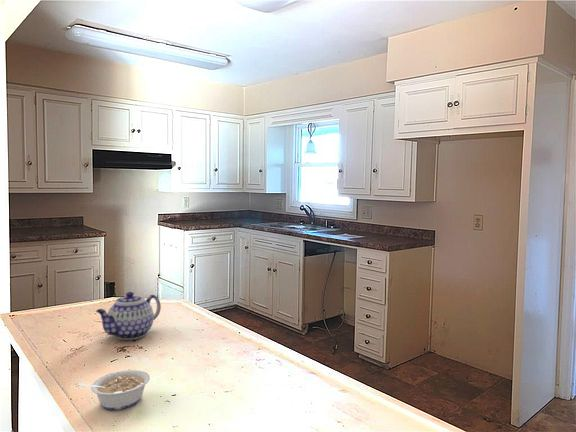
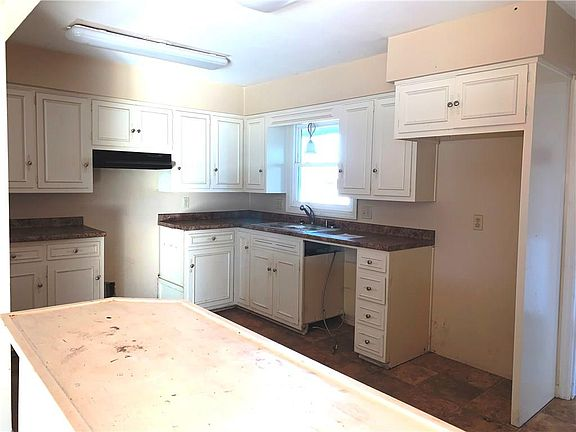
- legume (119, 390)
- teapot (130, 313)
